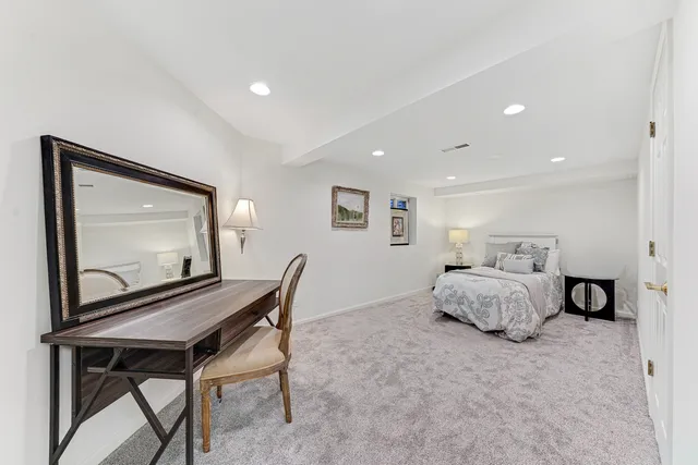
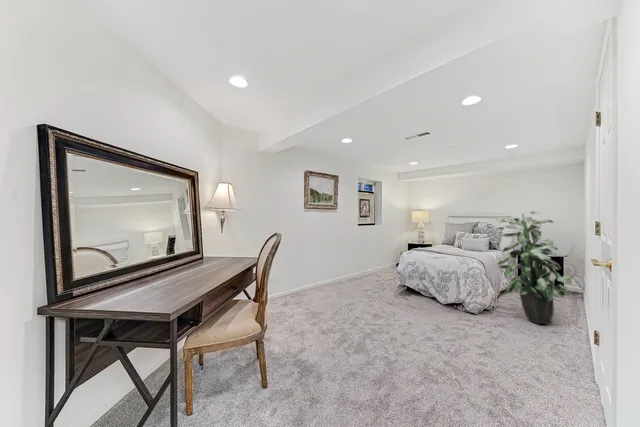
+ indoor plant (530, 266)
